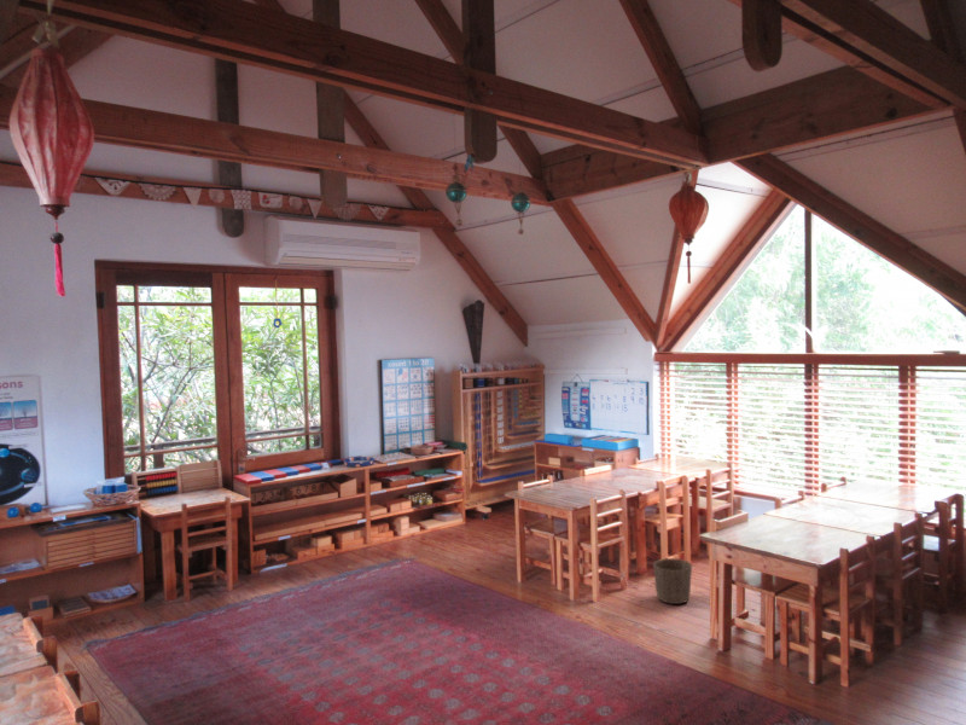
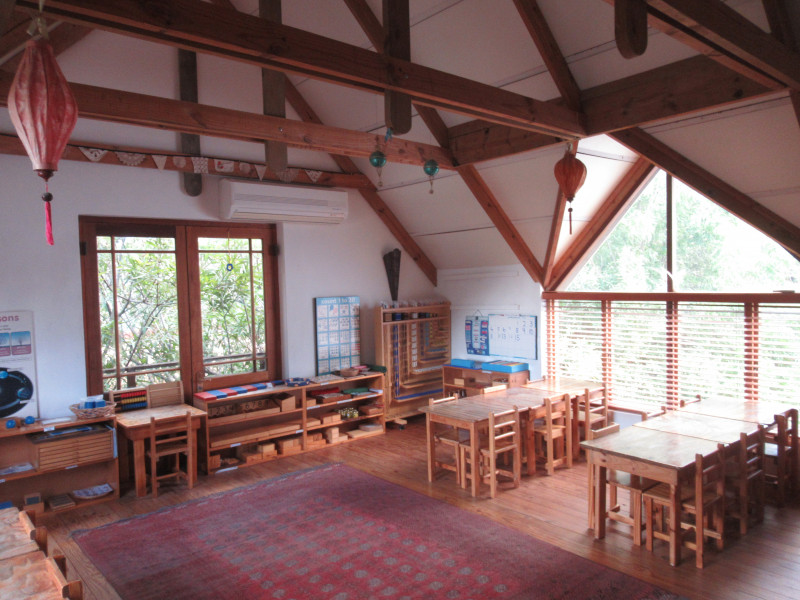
- waste basket (673, 581)
